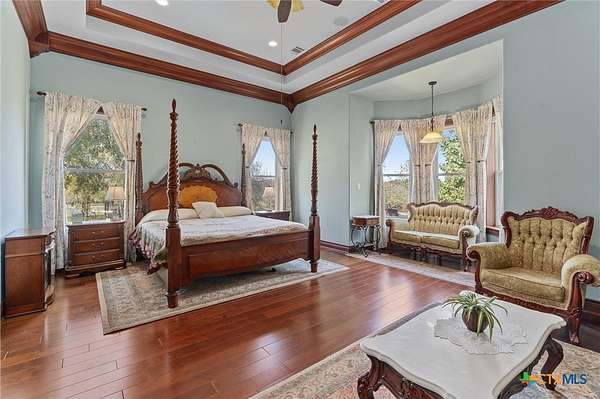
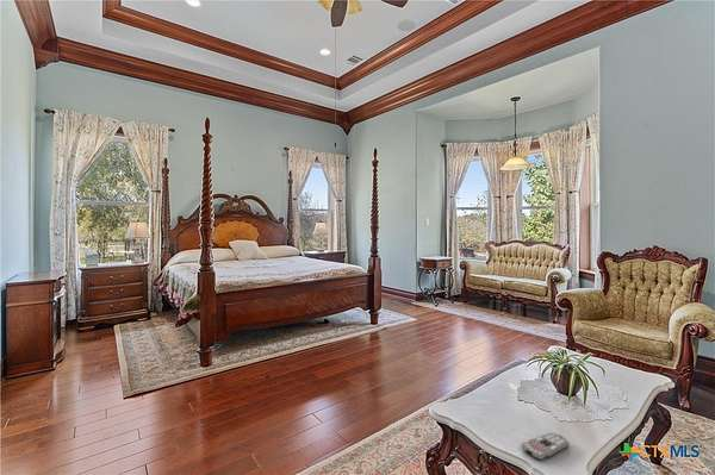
+ remote control (546, 445)
